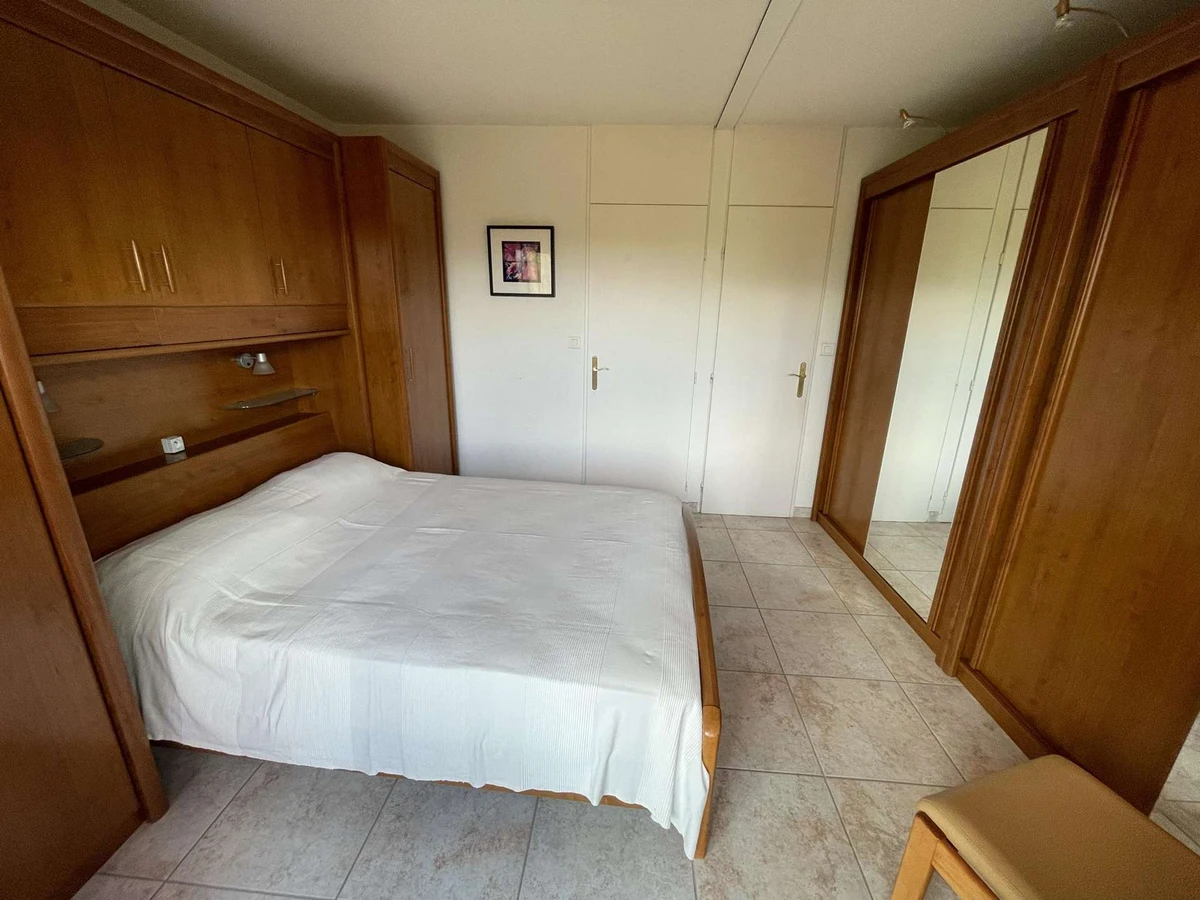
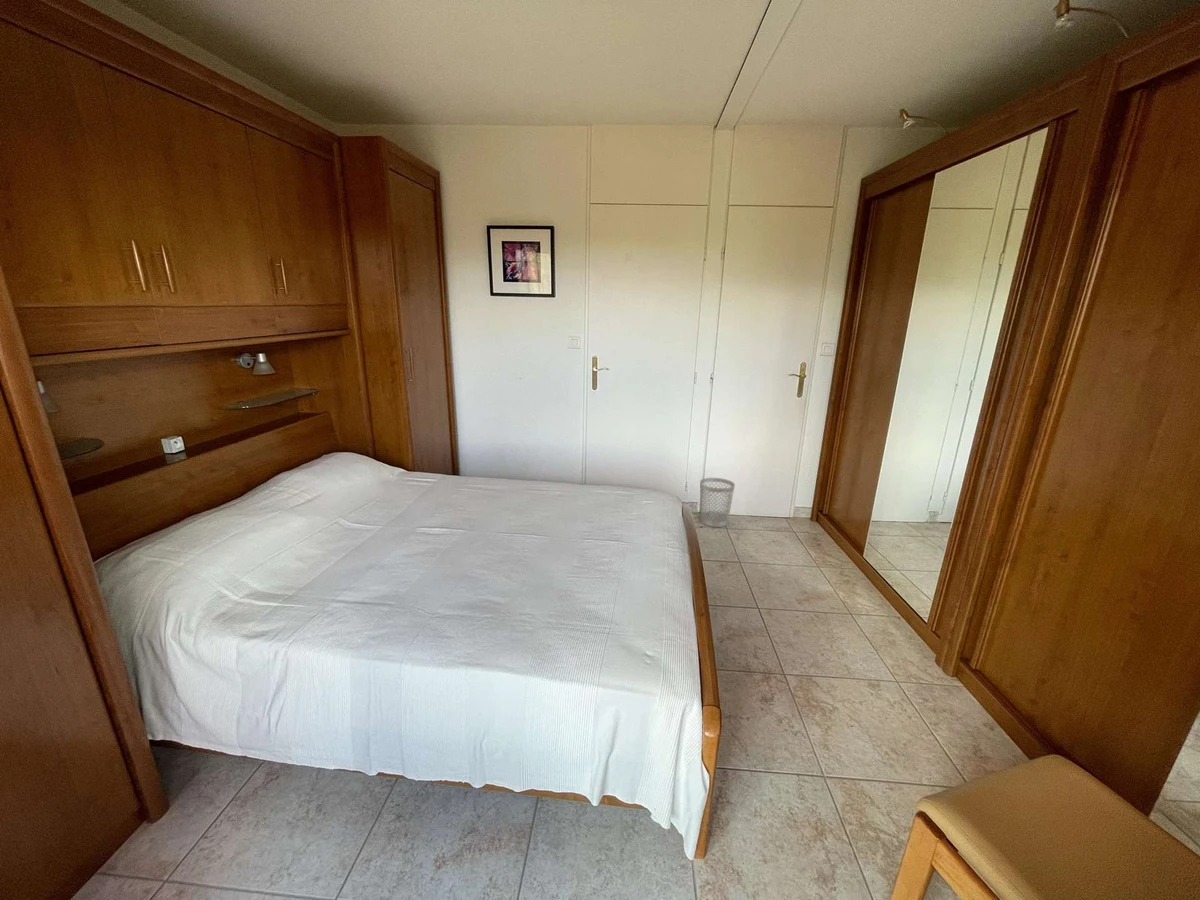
+ wastebasket (715, 502)
